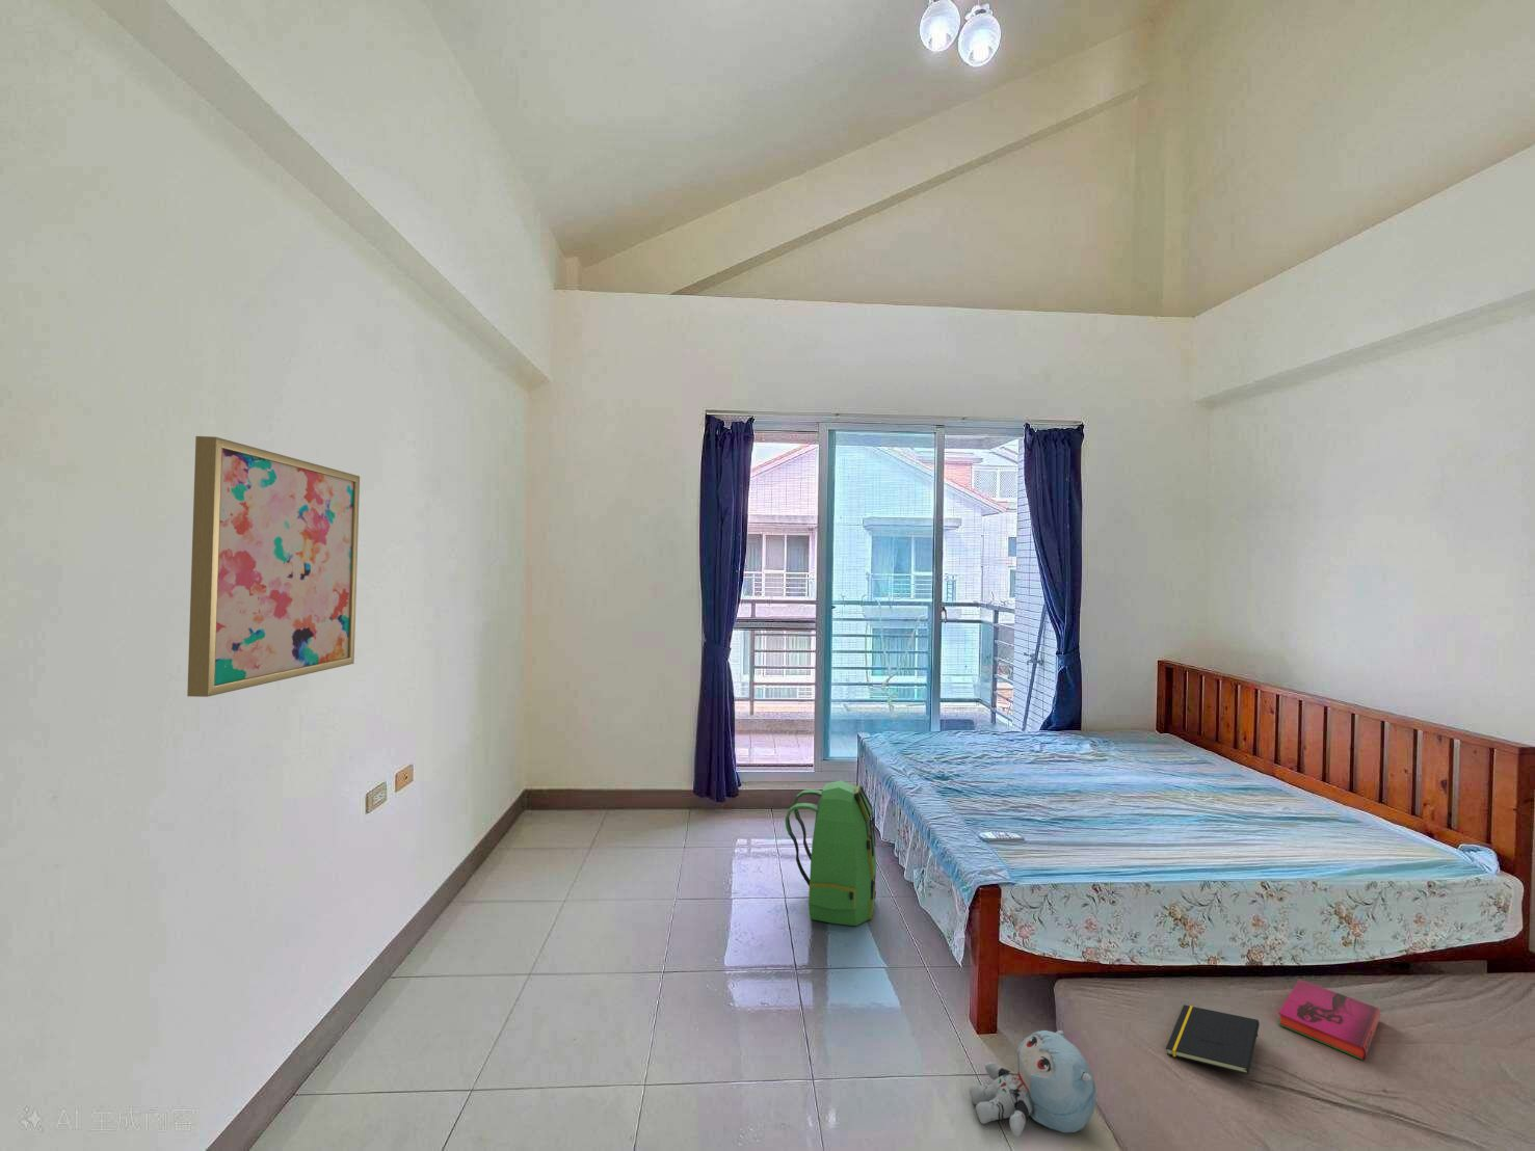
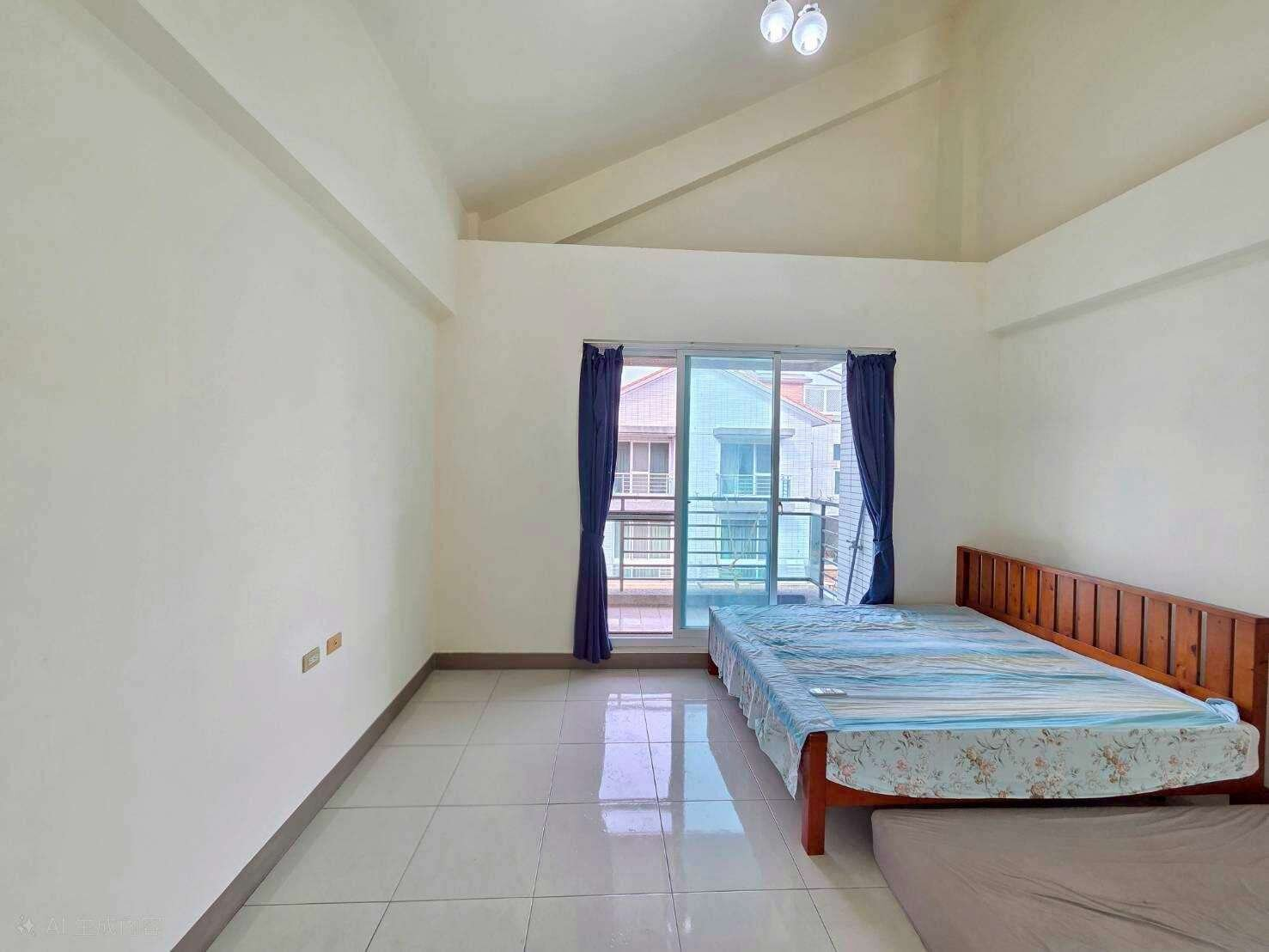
- plush toy (1032, 1077)
- wall art (287, 568)
- notepad (1213, 1036)
- hardback book (1329, 1016)
- backpack (832, 844)
